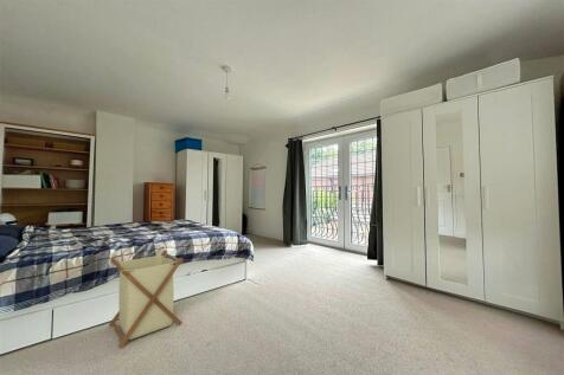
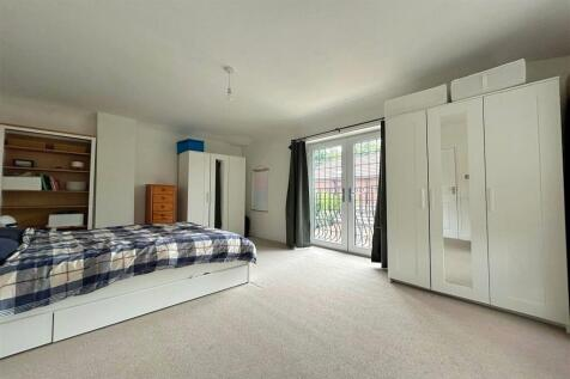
- laundry basket (146, 291)
